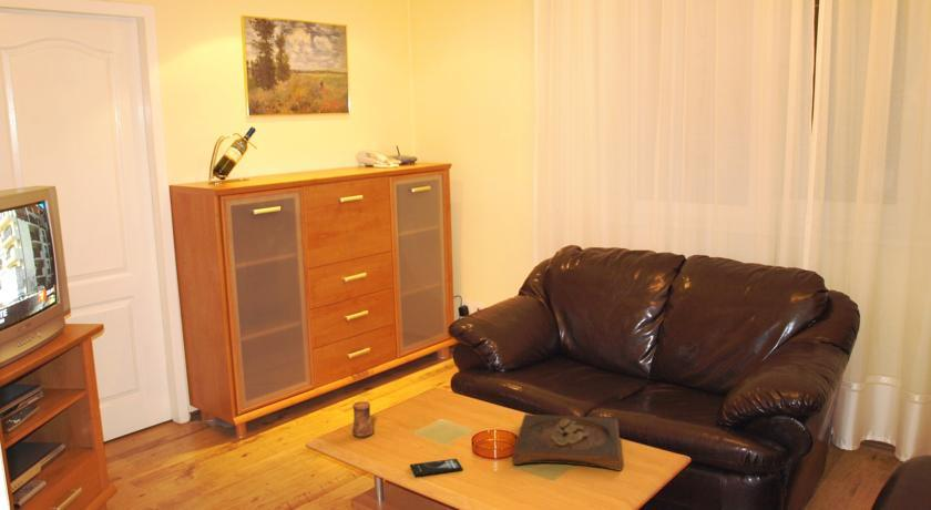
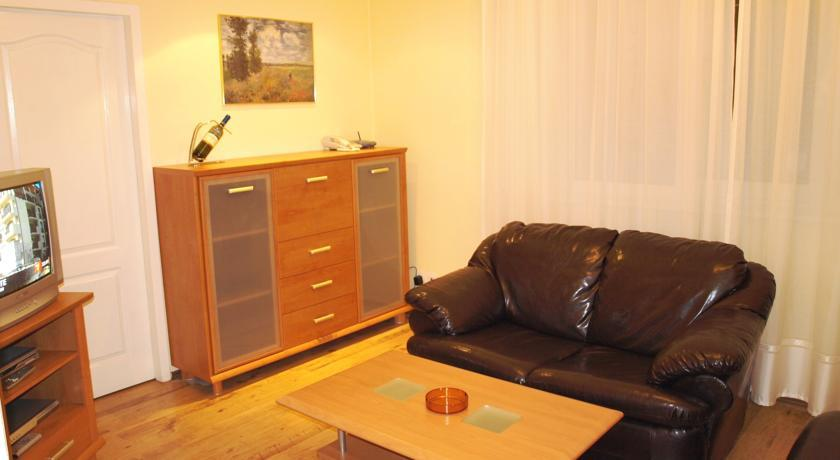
- cup (361, 419)
- wooden tray (569, 432)
- smartphone (436, 467)
